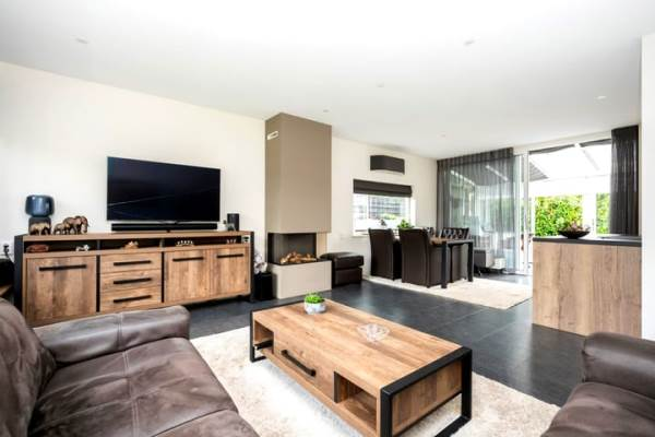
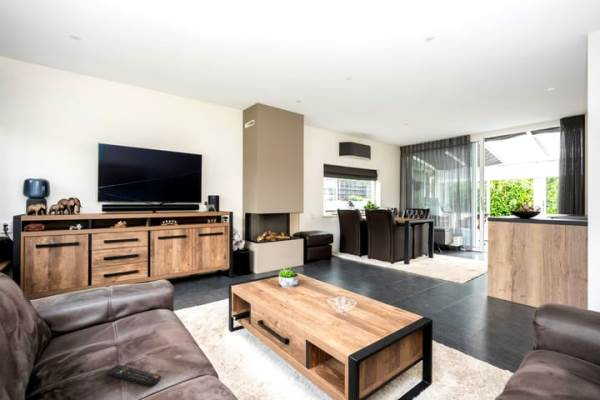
+ remote control (133, 375)
